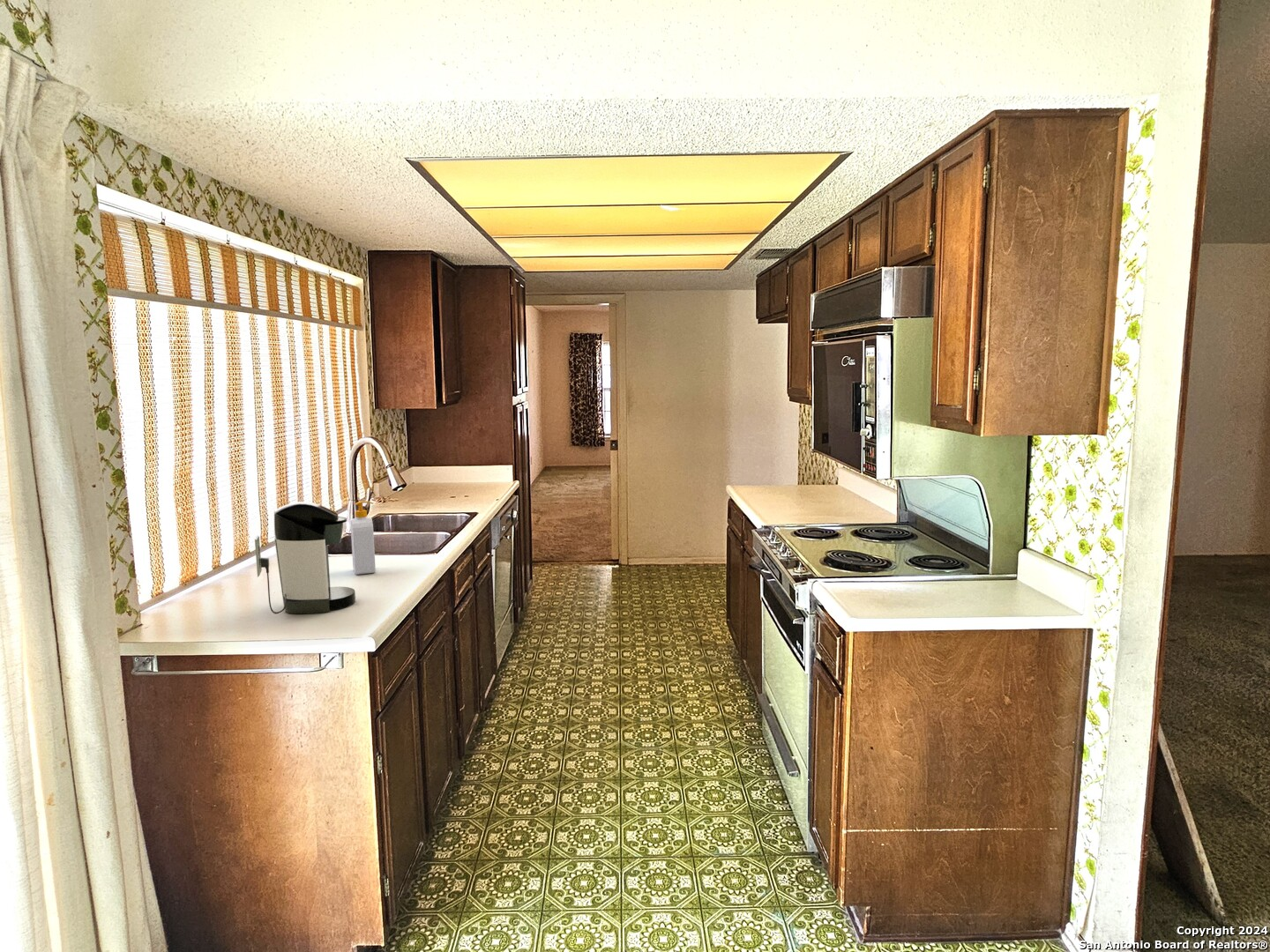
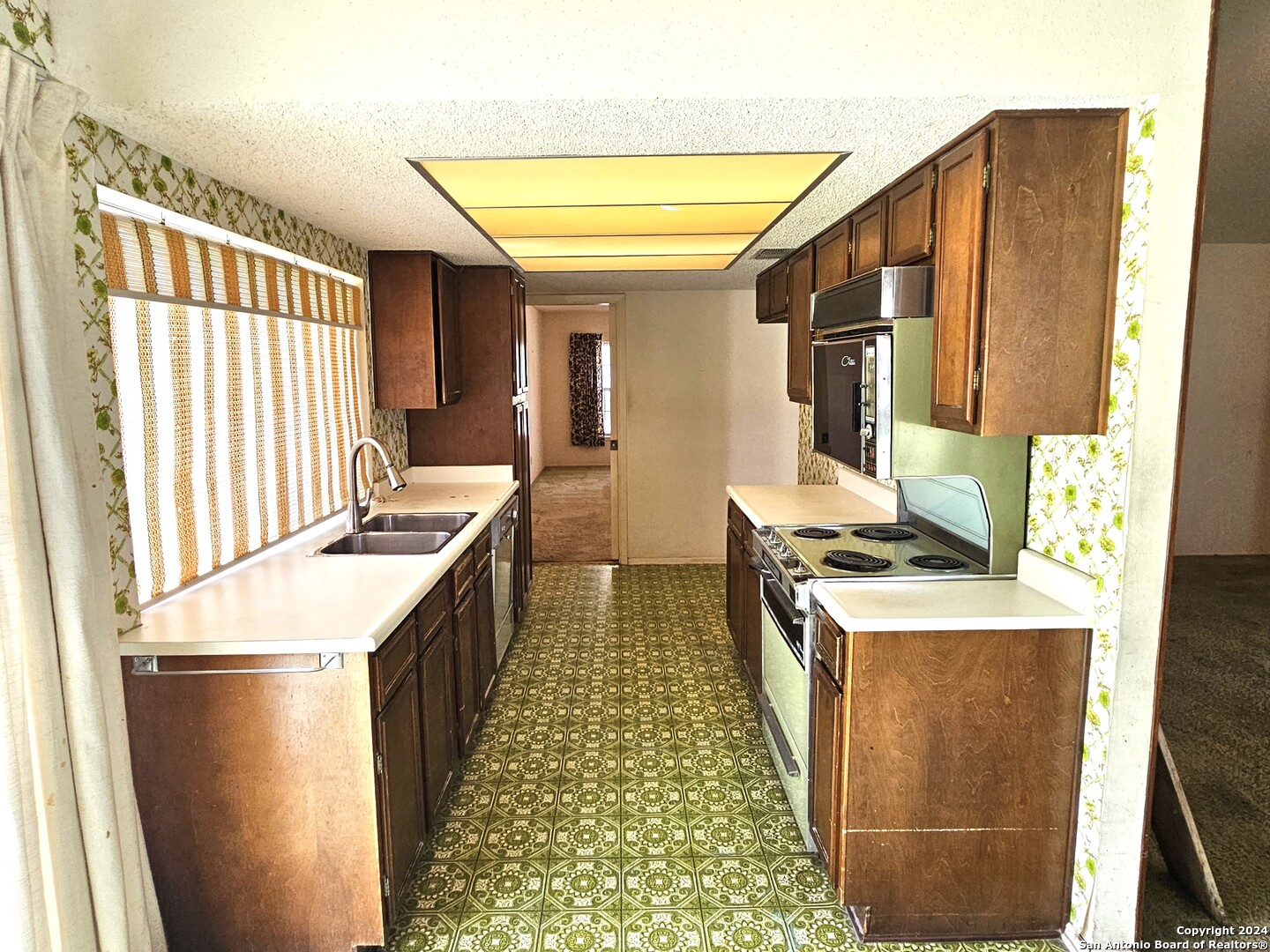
- coffee maker (309, 558)
- soap bottle (363, 536)
